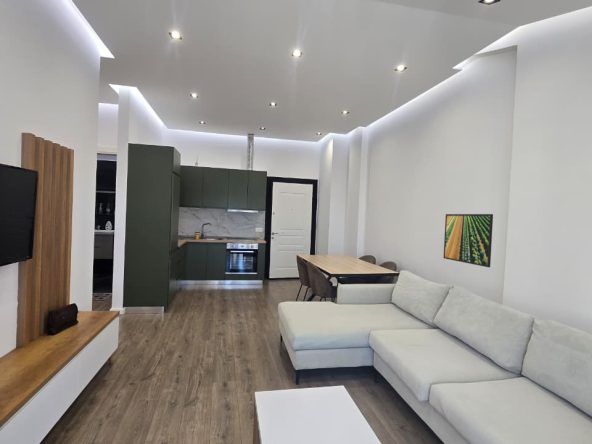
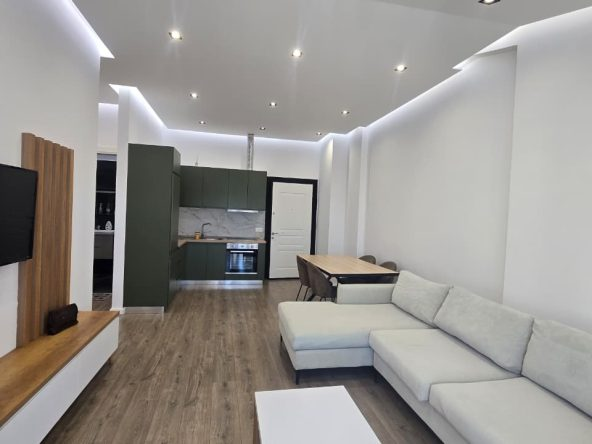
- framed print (465, 238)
